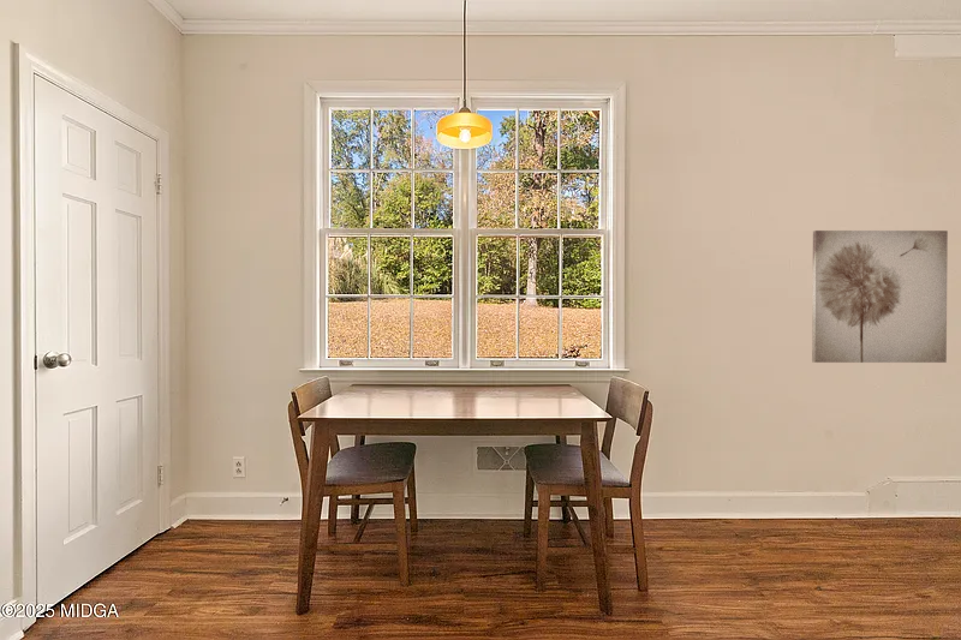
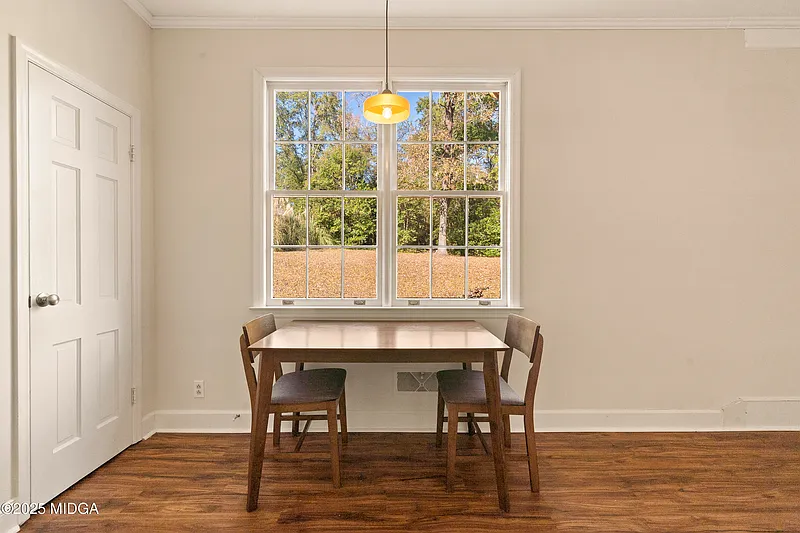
- wall art (879, 297)
